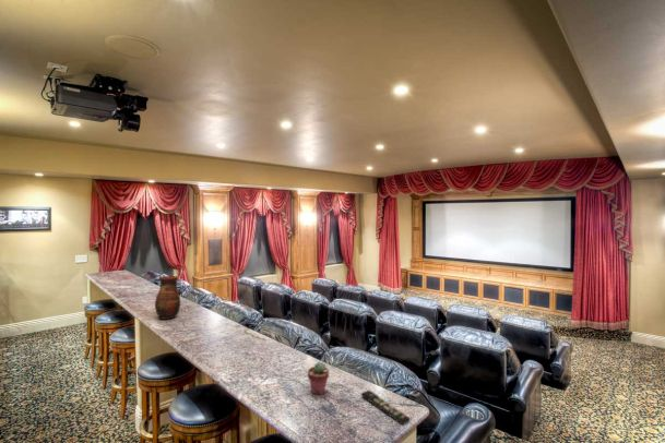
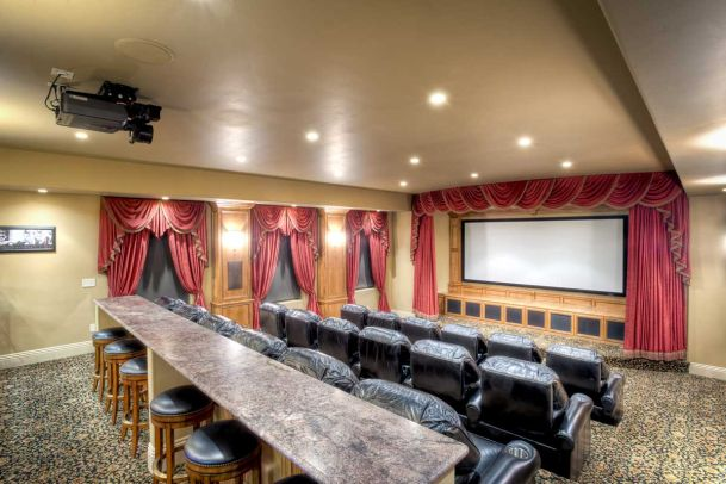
- vase (167, 297)
- potted succulent (318, 376)
- remote control (383, 405)
